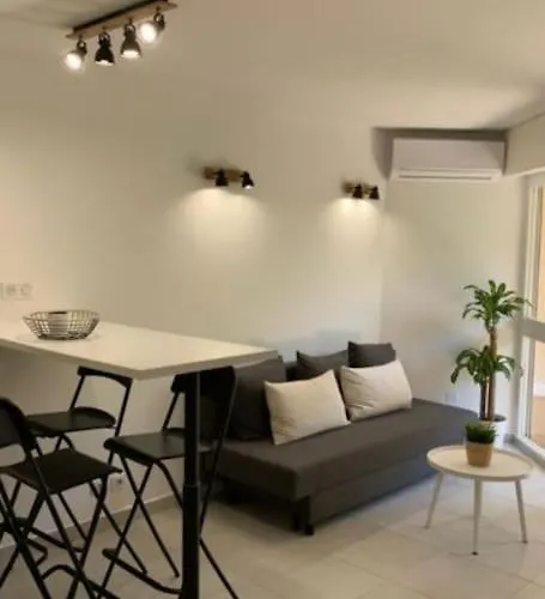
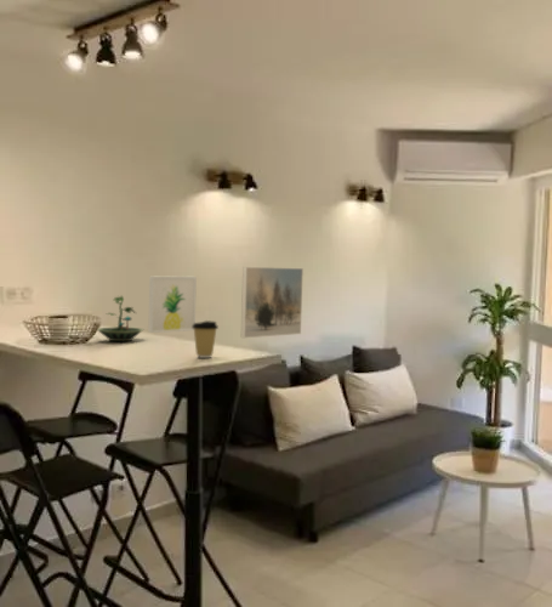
+ coffee cup (204, 339)
+ terrarium (121, 304)
+ wall art (172, 304)
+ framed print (273, 301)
